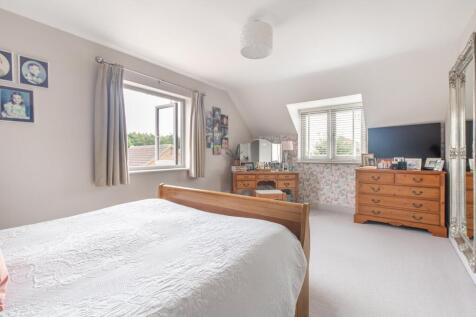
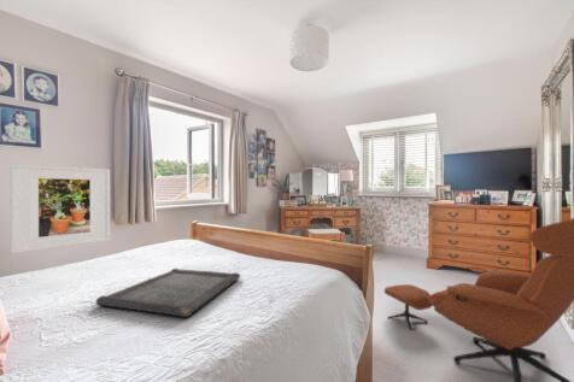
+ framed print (65, 206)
+ armchair (468, 283)
+ serving tray (178, 287)
